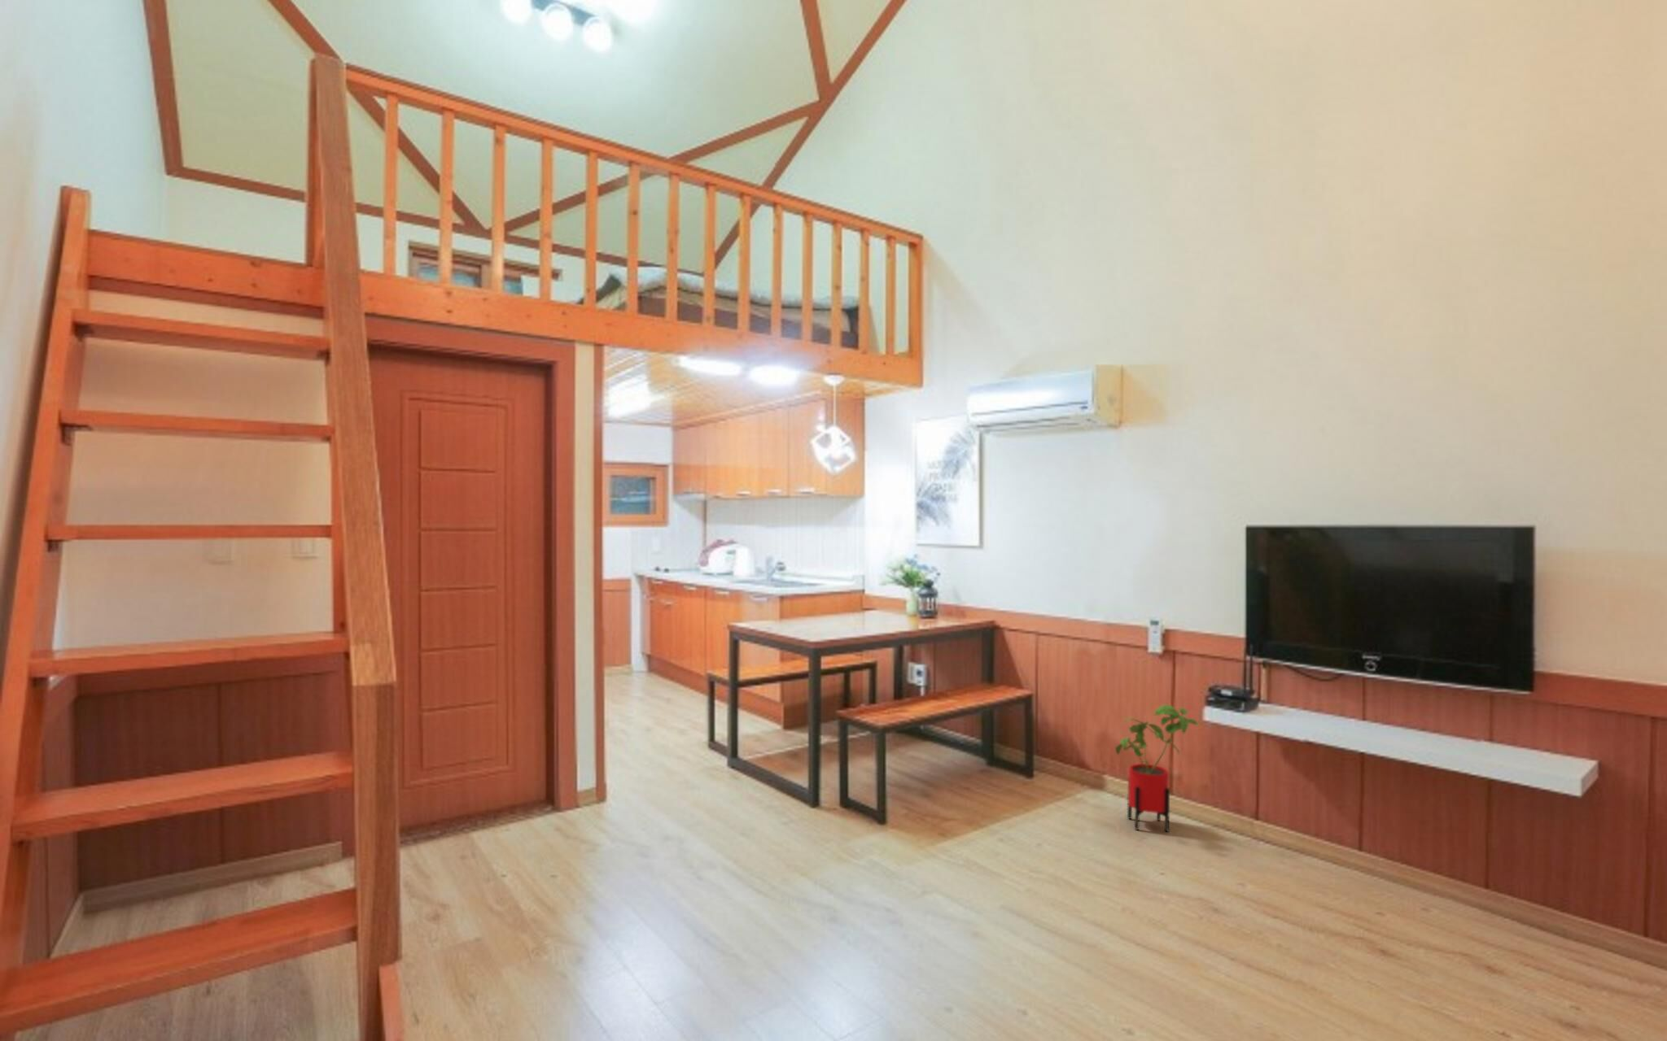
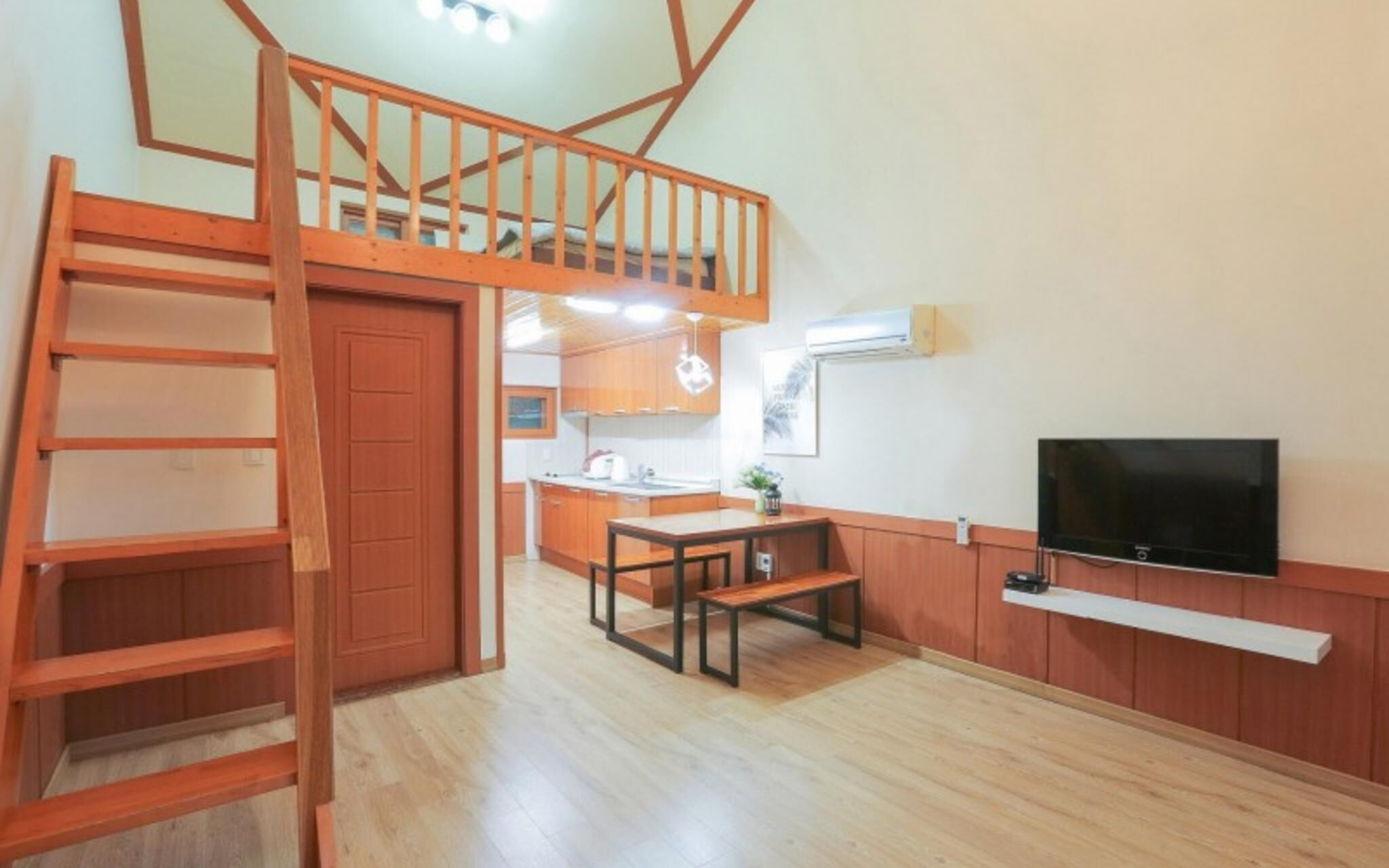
- house plant (1152, 764)
